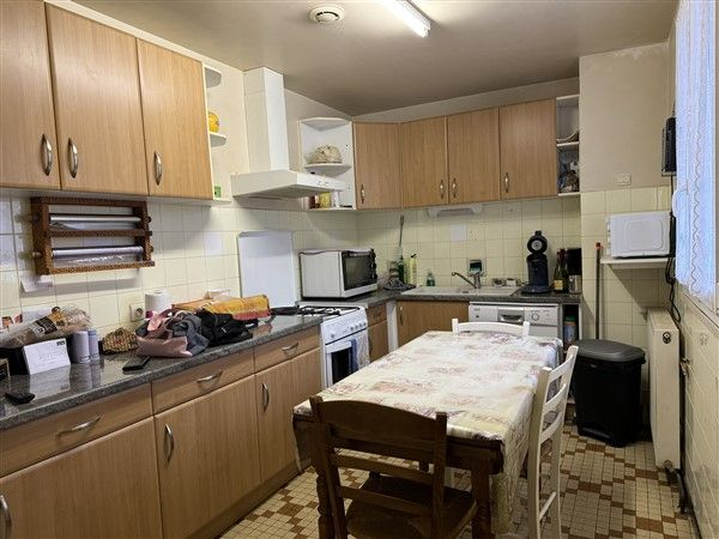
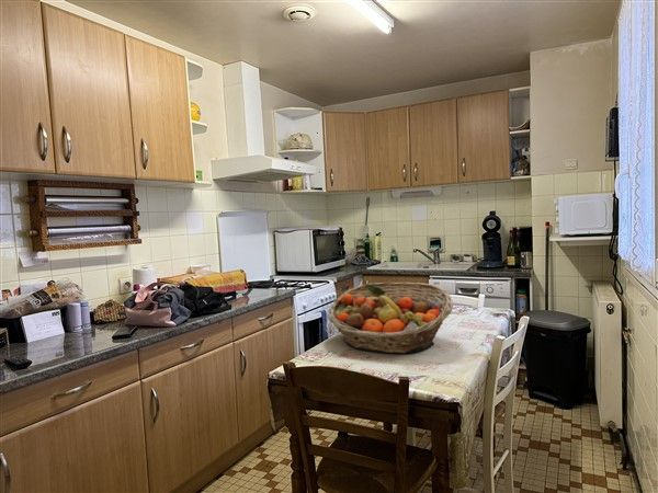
+ fruit basket (388, 314)
